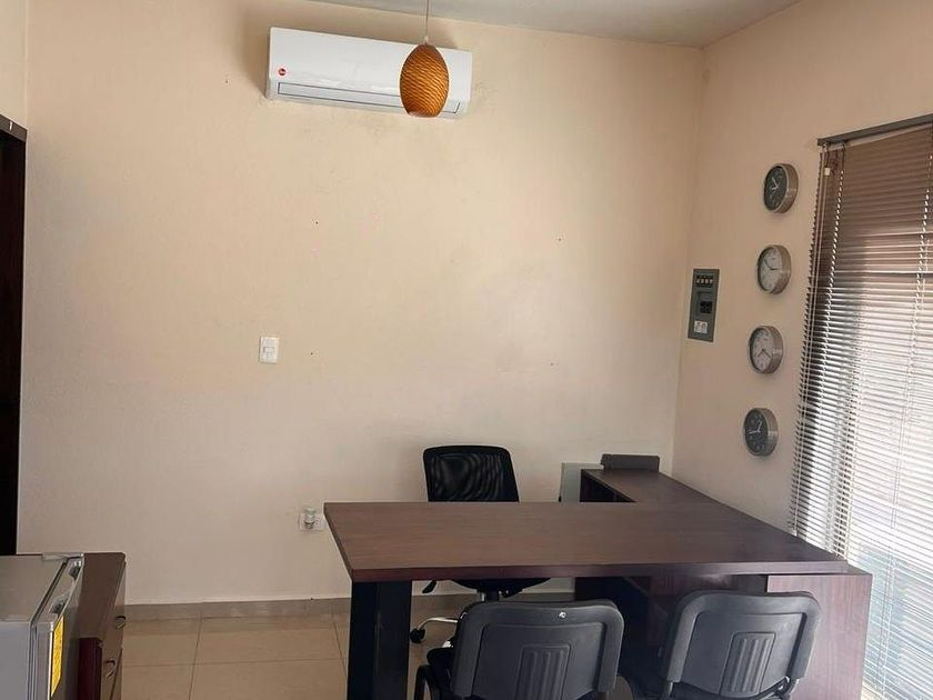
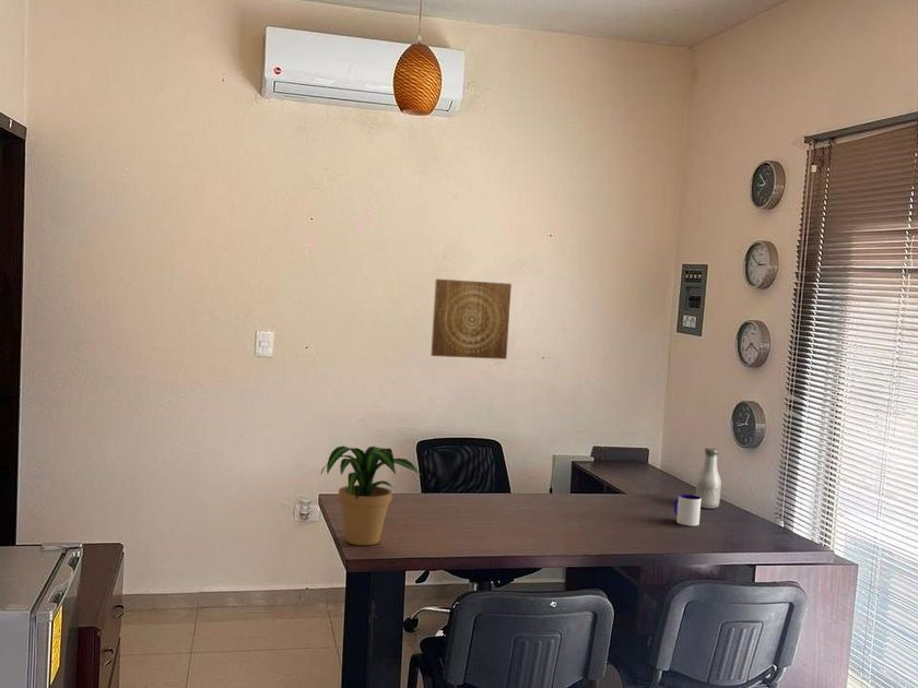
+ mug (685, 508)
+ wall art (471, 319)
+ potted plant (364, 493)
+ bottle (708, 477)
